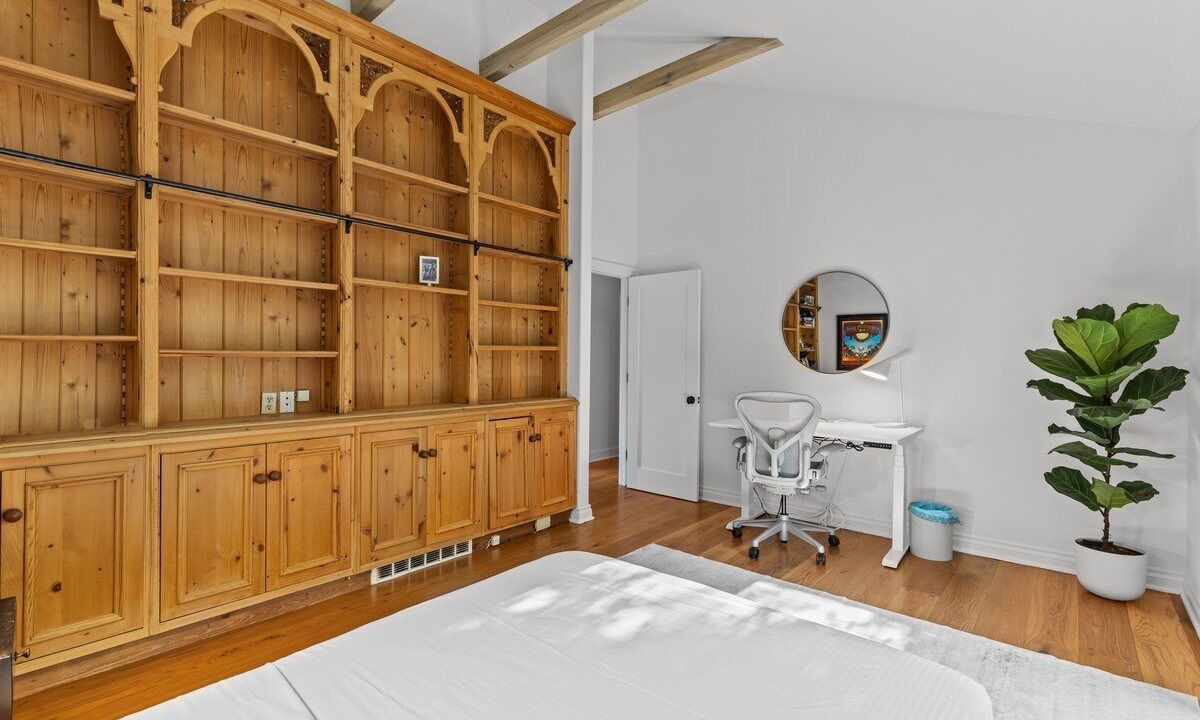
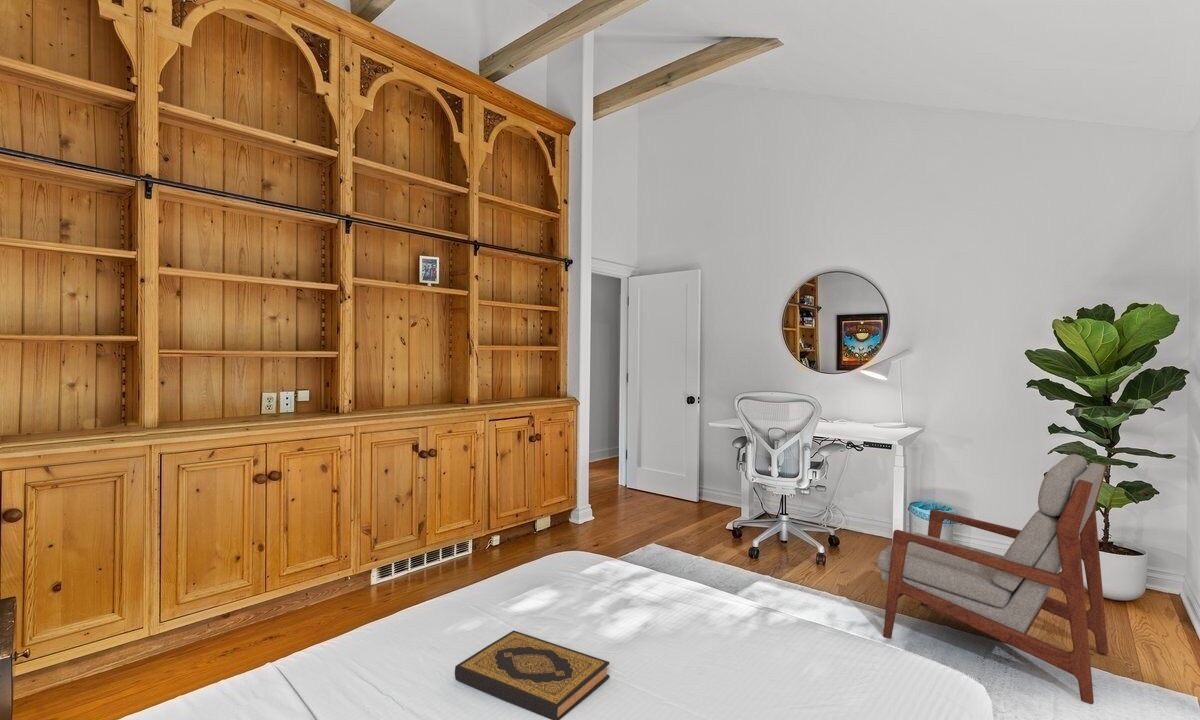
+ armchair (986, 551)
+ hardback book (532, 671)
